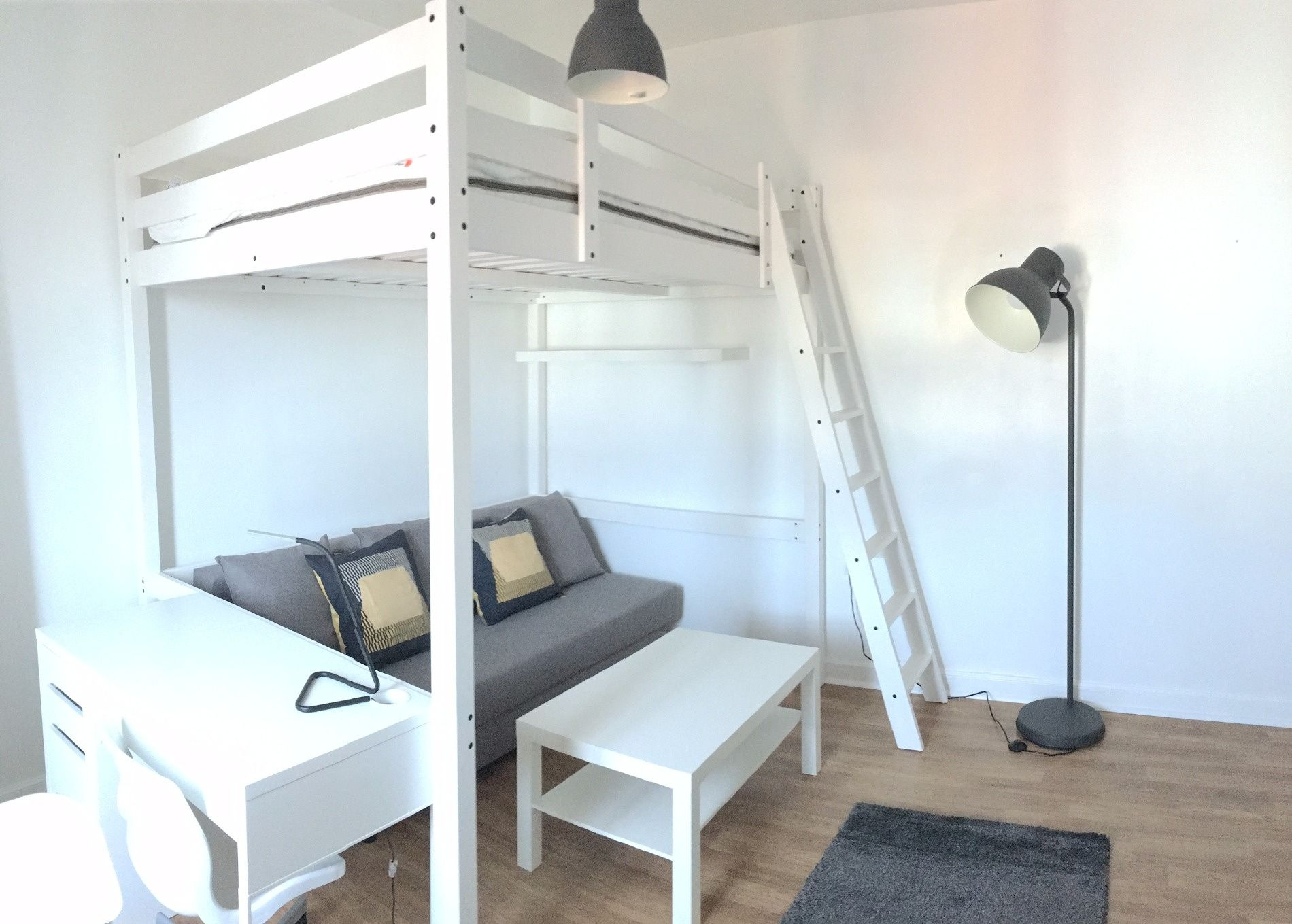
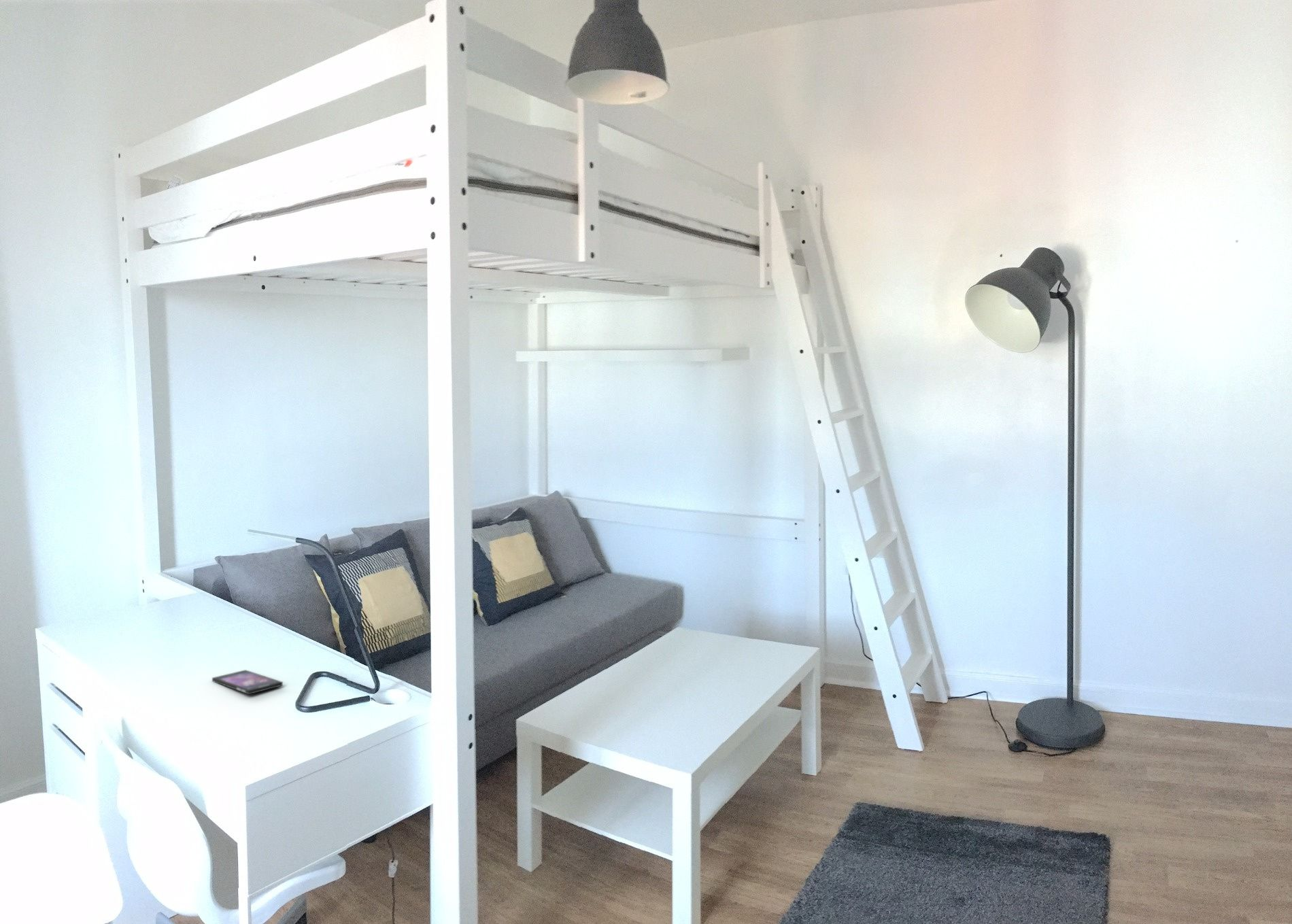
+ smartphone (247, 681)
